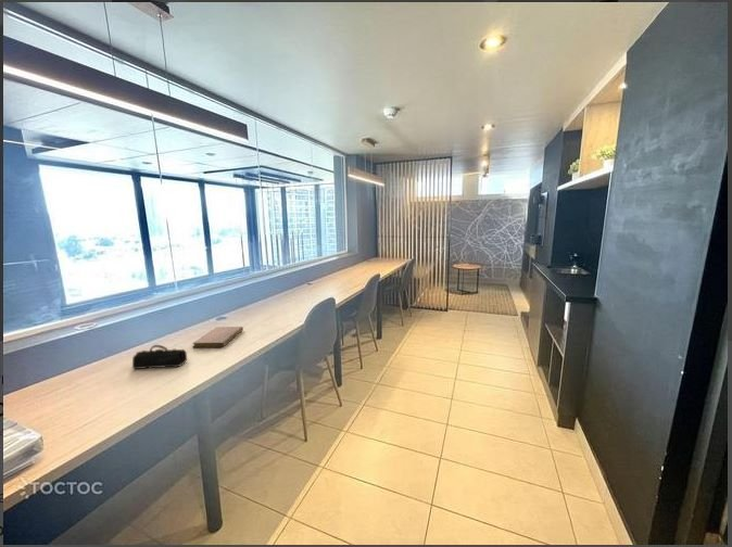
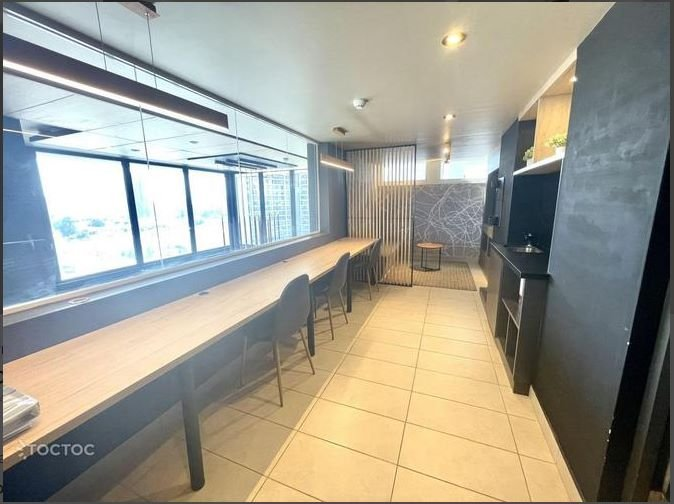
- notebook (219, 335)
- pencil case (160, 354)
